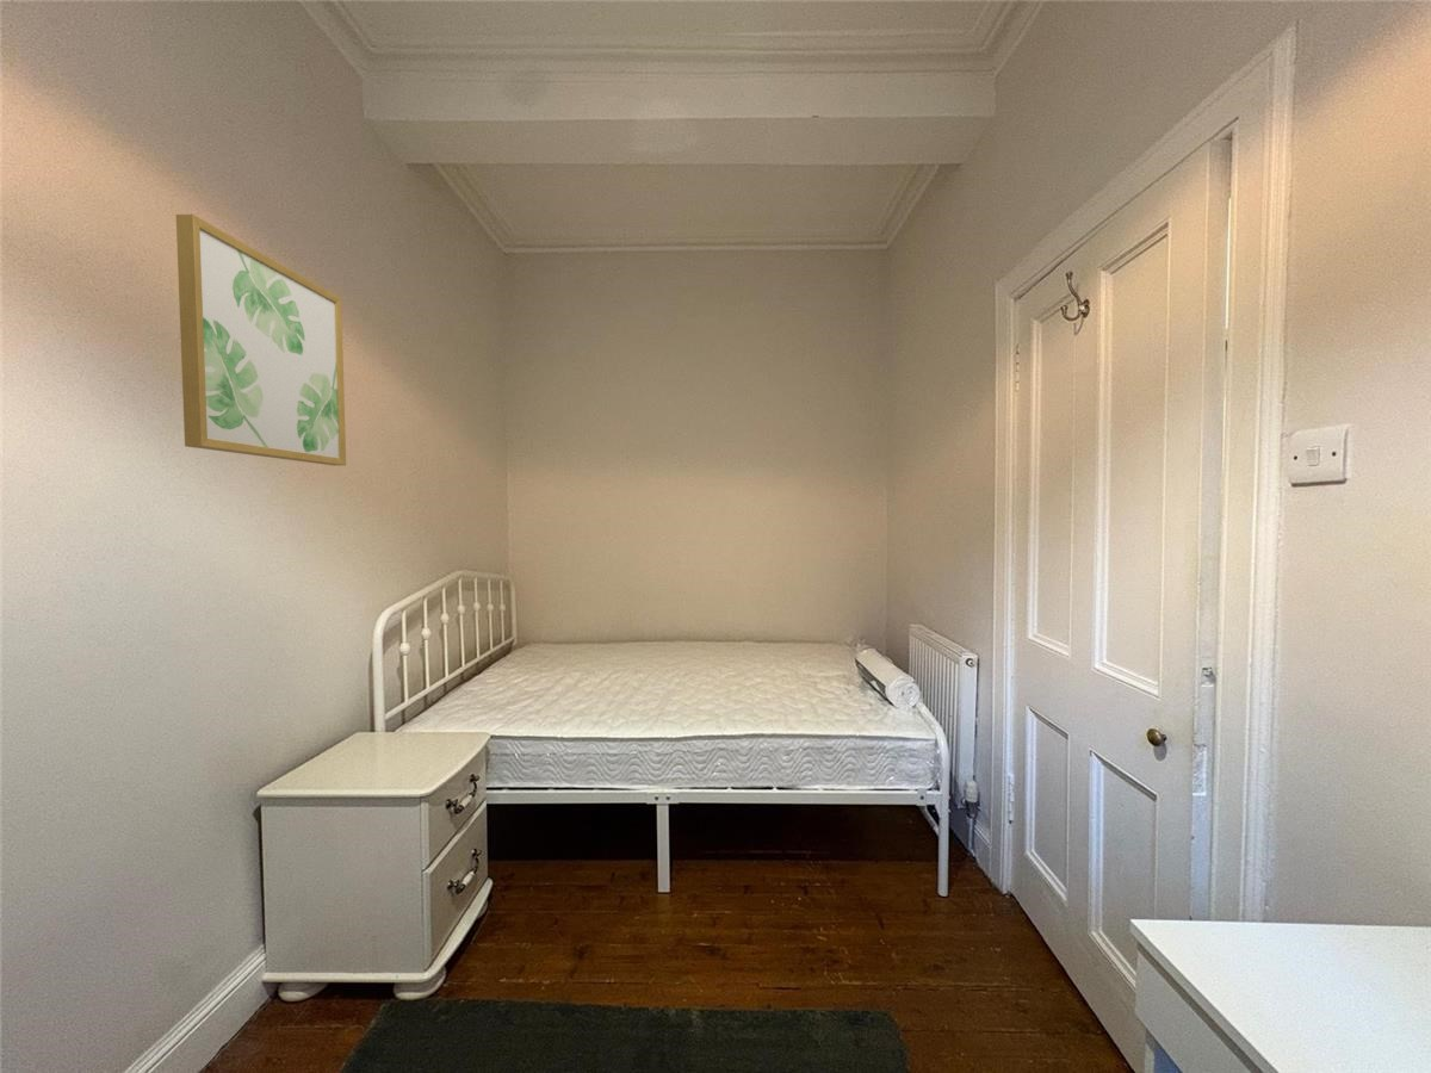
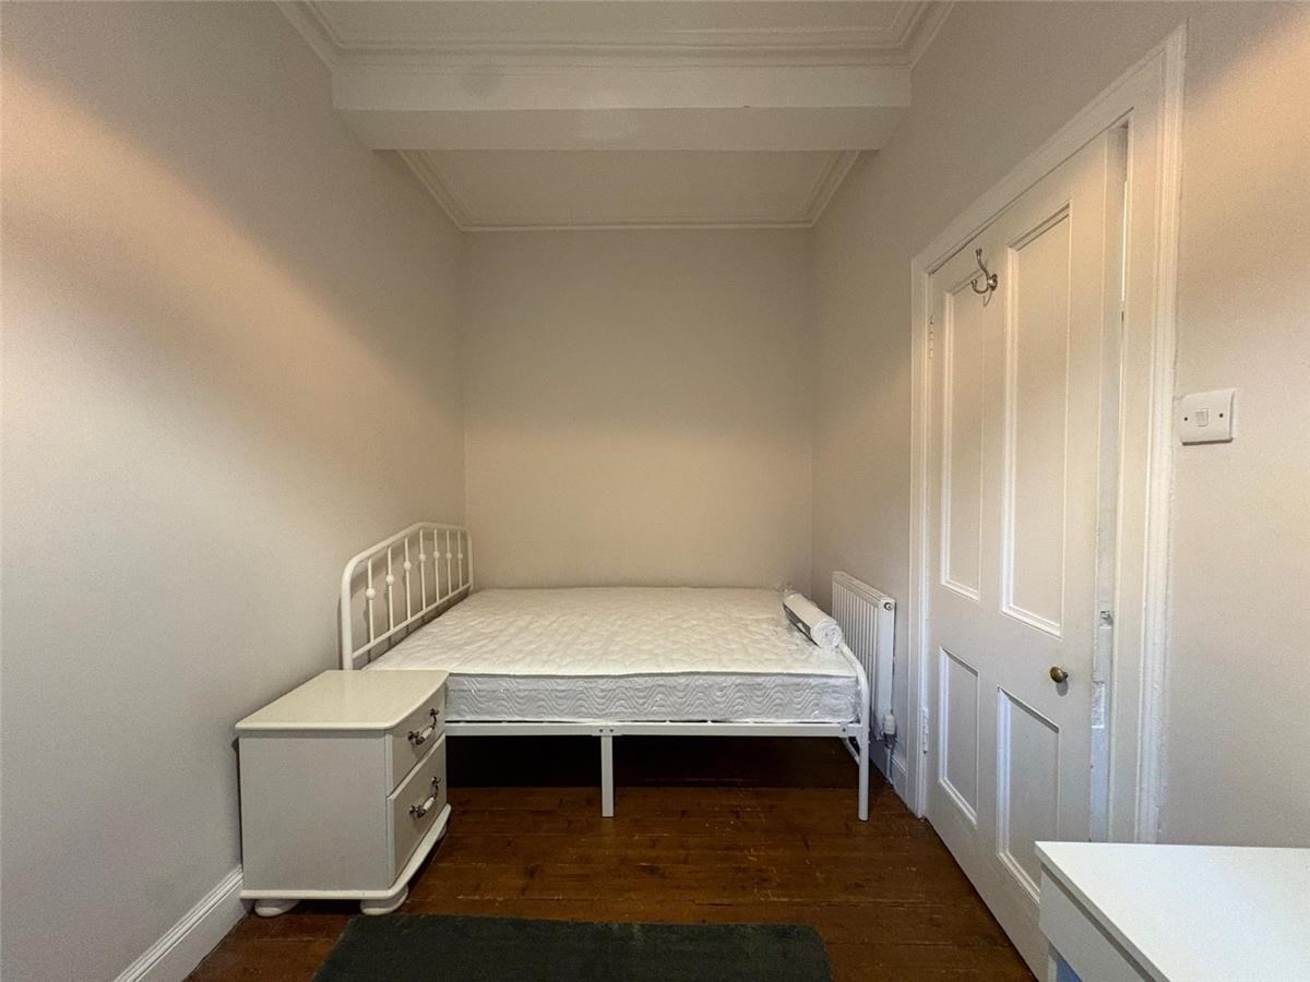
- wall art (274, 360)
